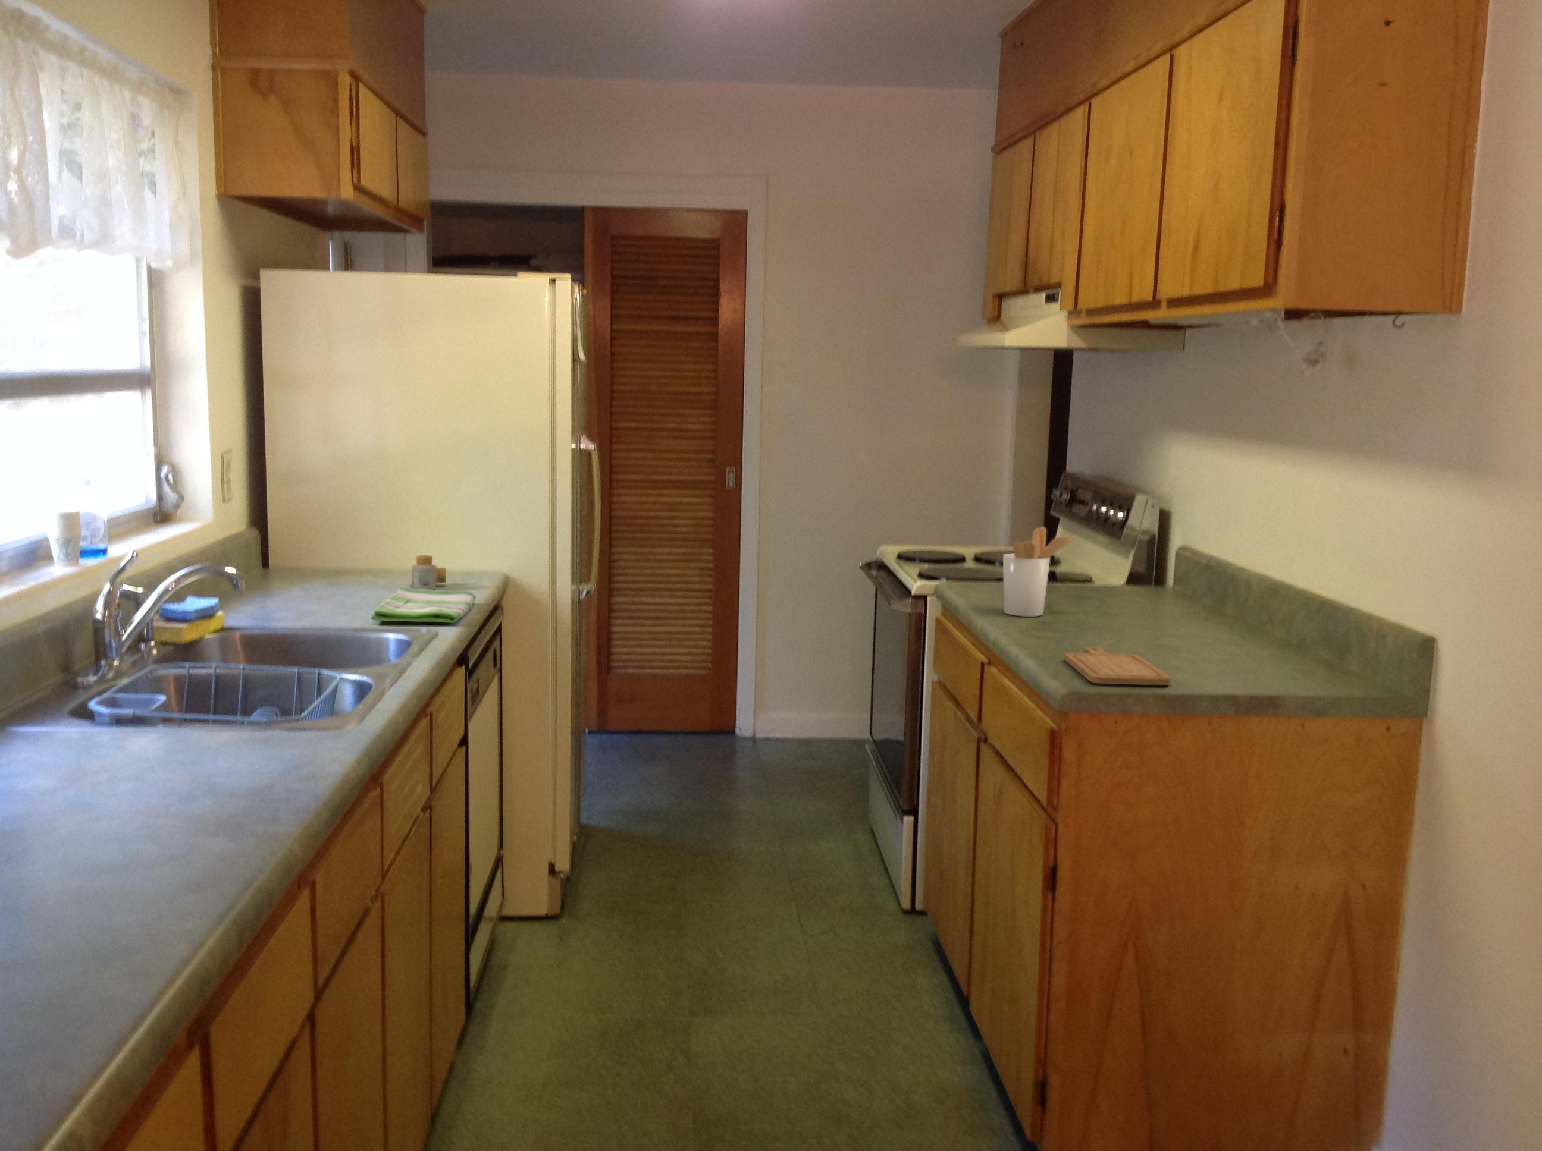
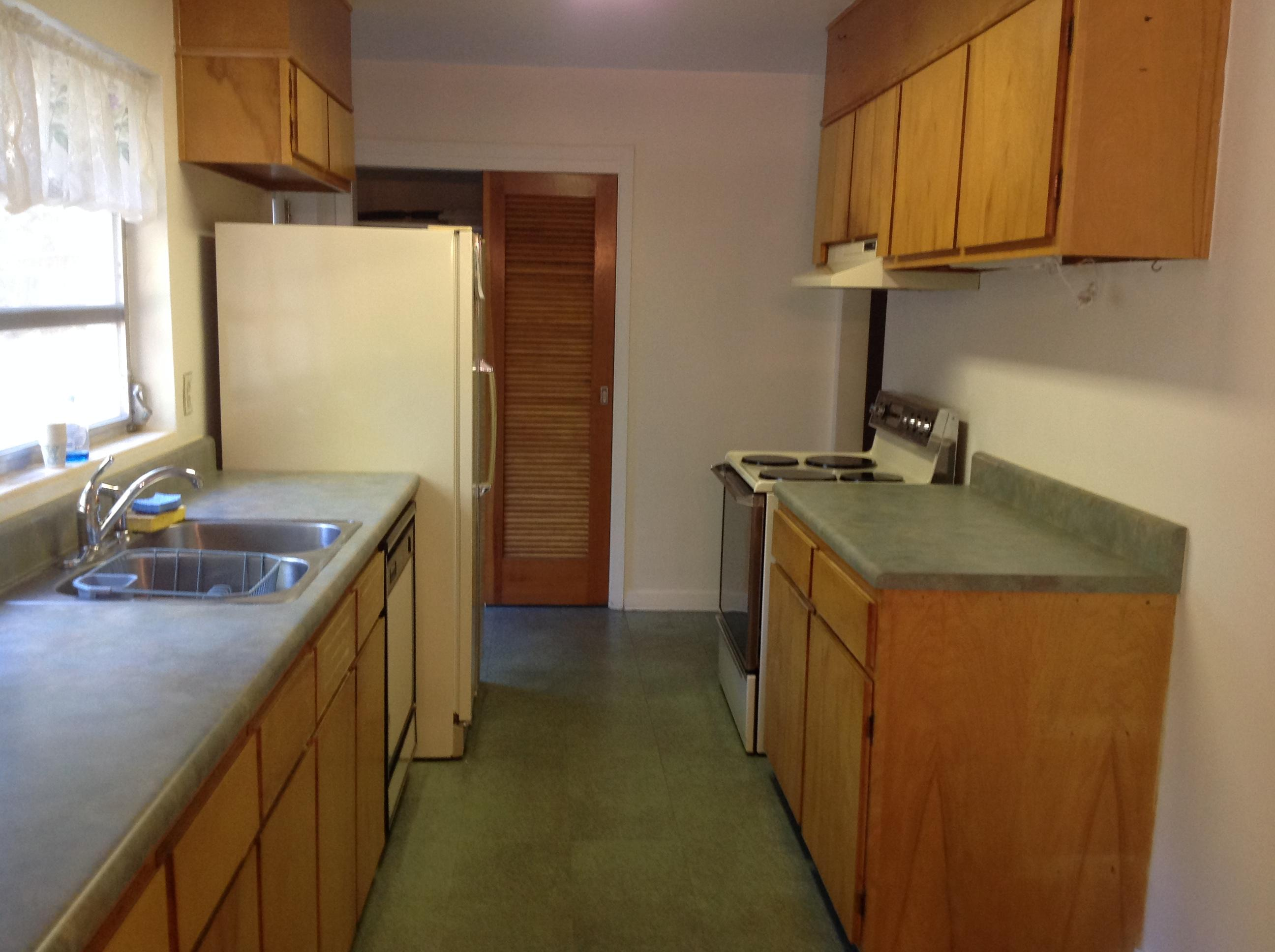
- chopping board (1110, 665)
- dish towel (426, 605)
- pill bottle (427, 571)
- utensil holder (1036, 572)
